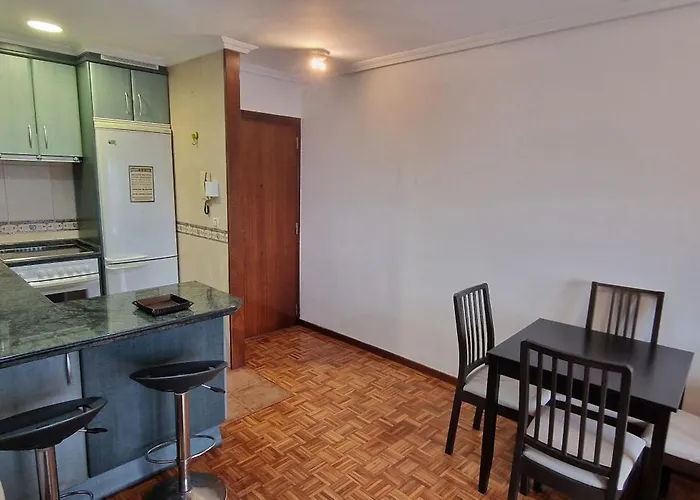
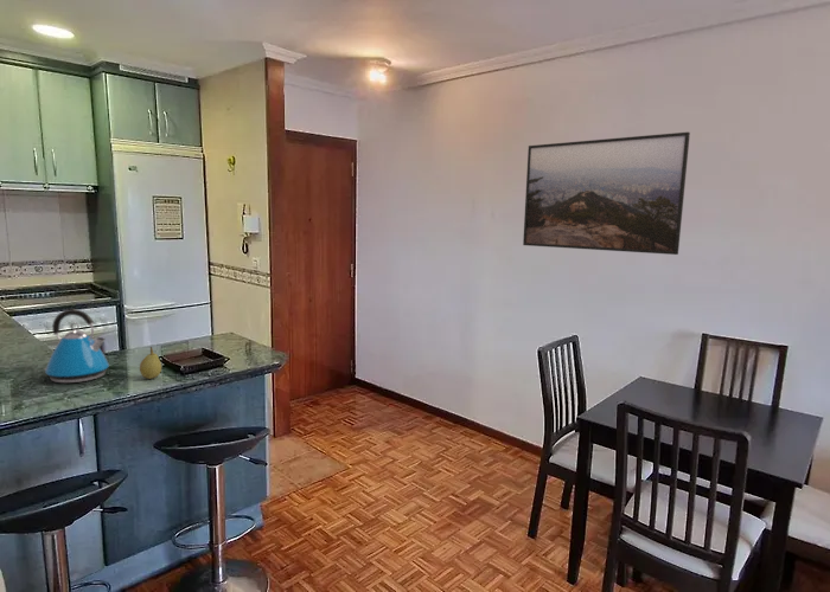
+ fruit (149, 361)
+ kettle (74, 342)
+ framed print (596, 195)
